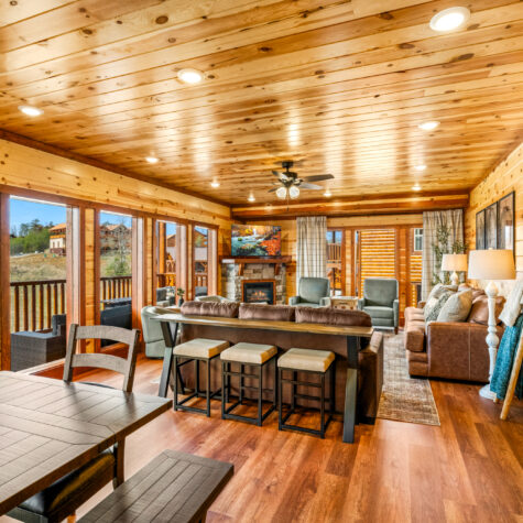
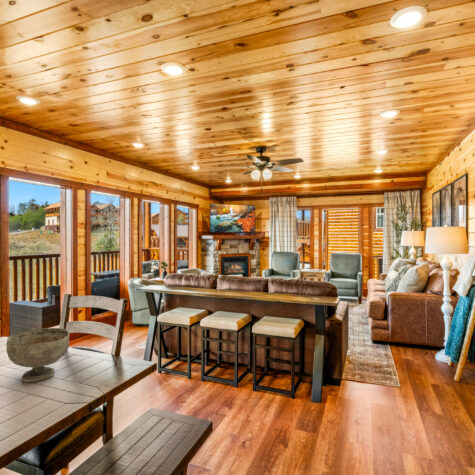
+ decorative bowl (39, 355)
